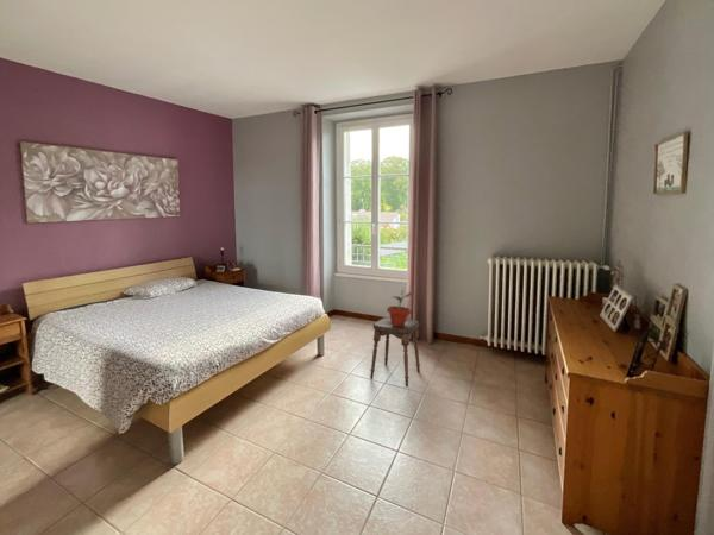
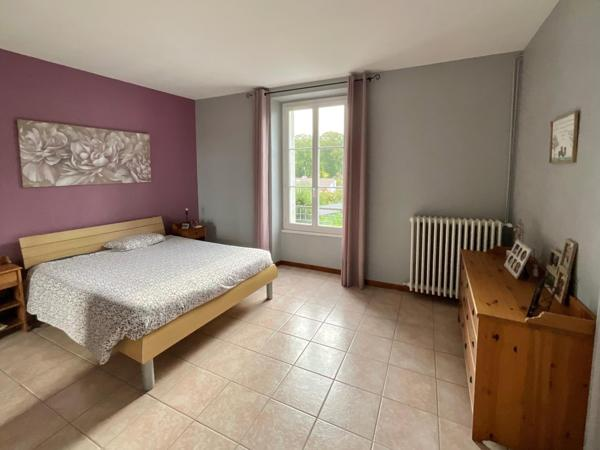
- potted plant (399, 306)
- stool (388, 347)
